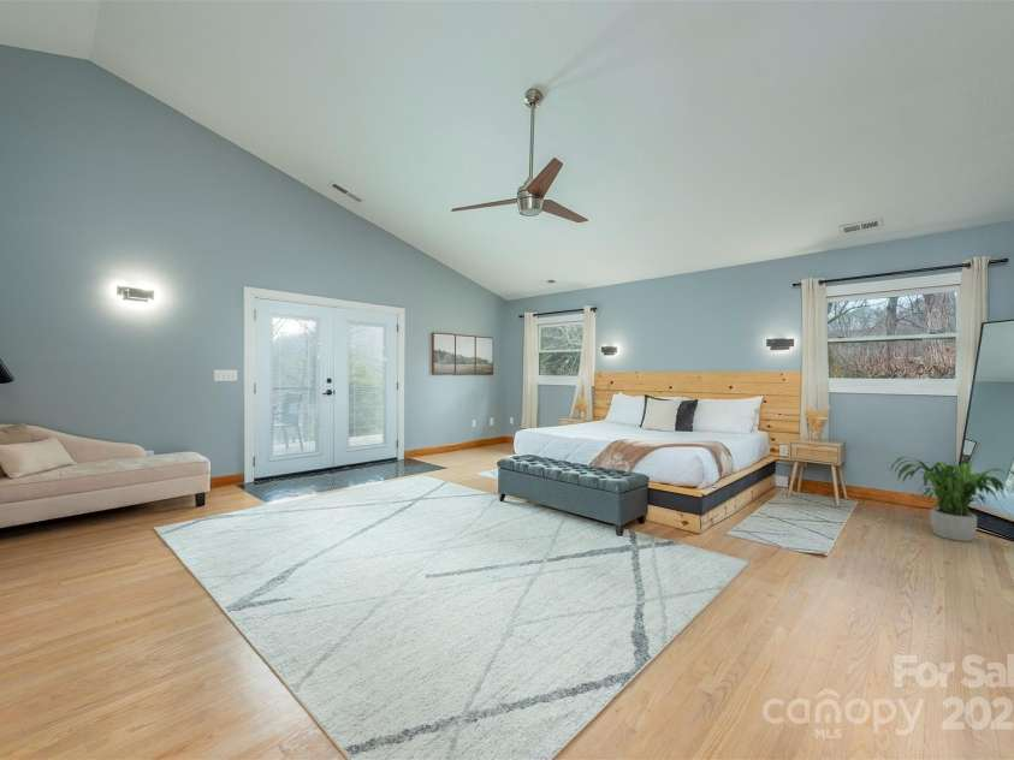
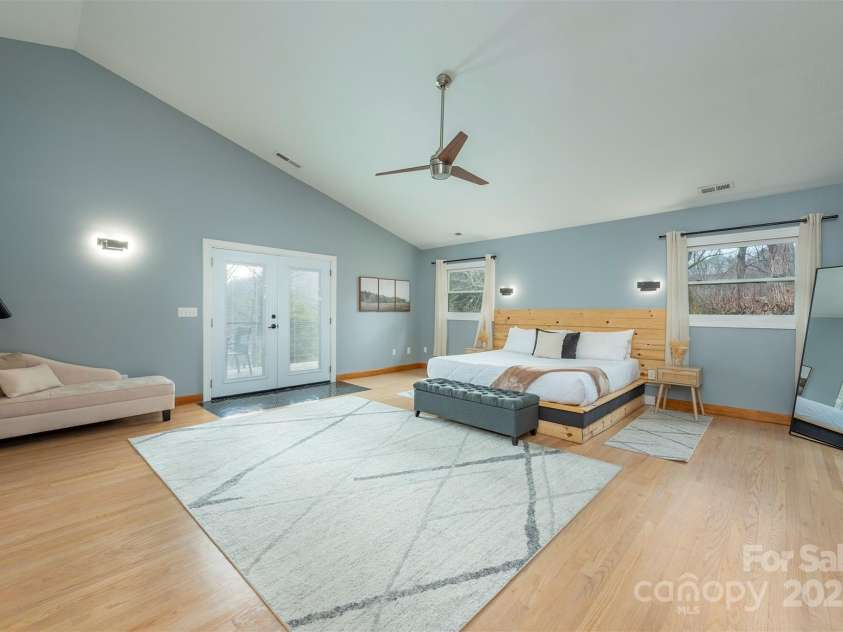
- potted plant (956, 499)
